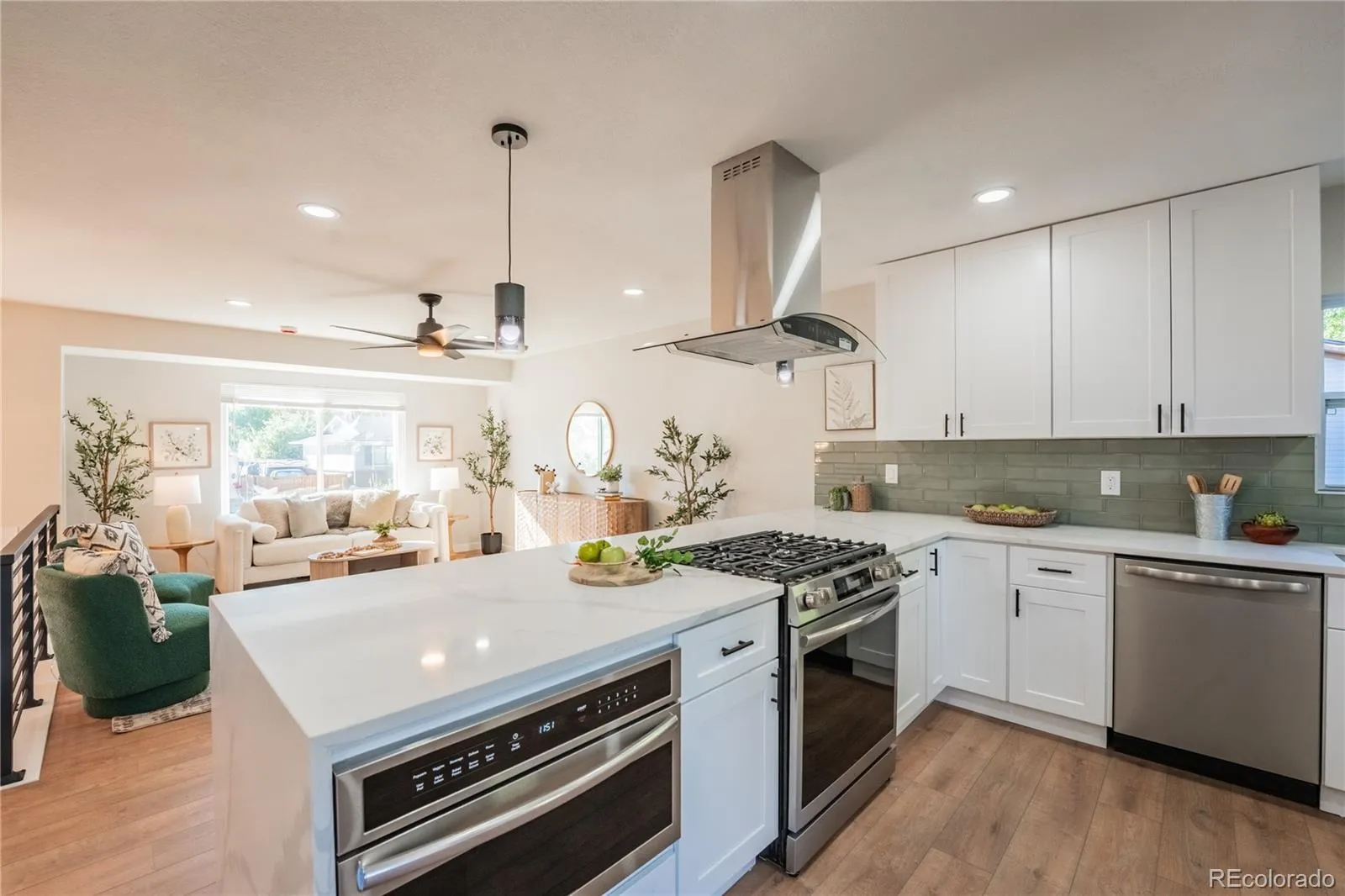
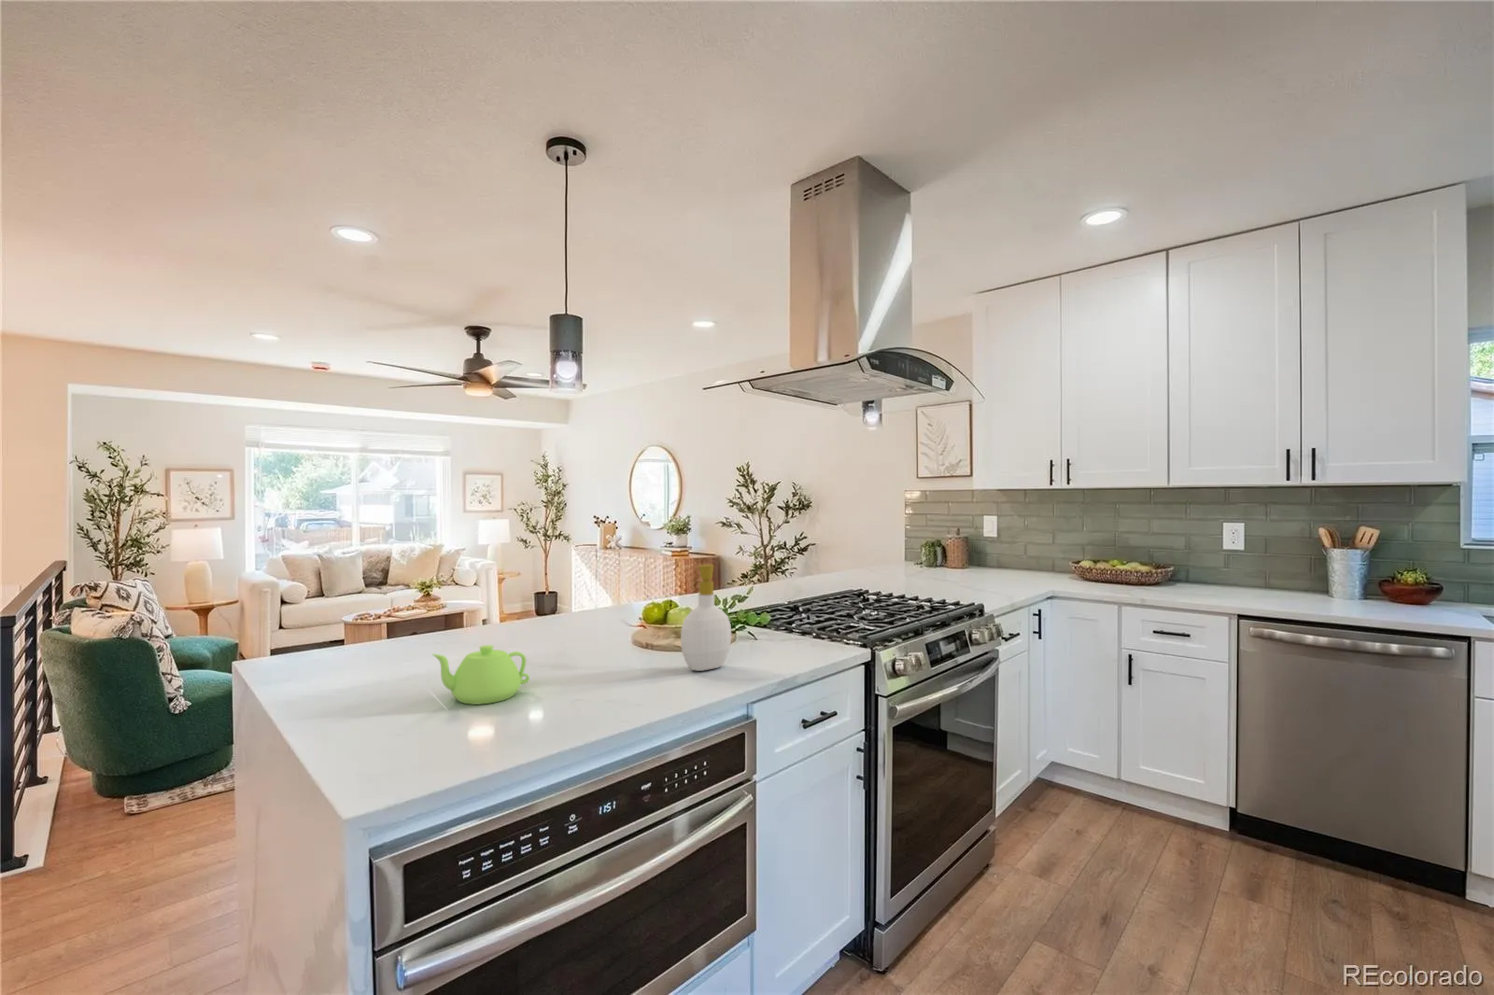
+ soap bottle (705, 615)
+ teapot (482, 671)
